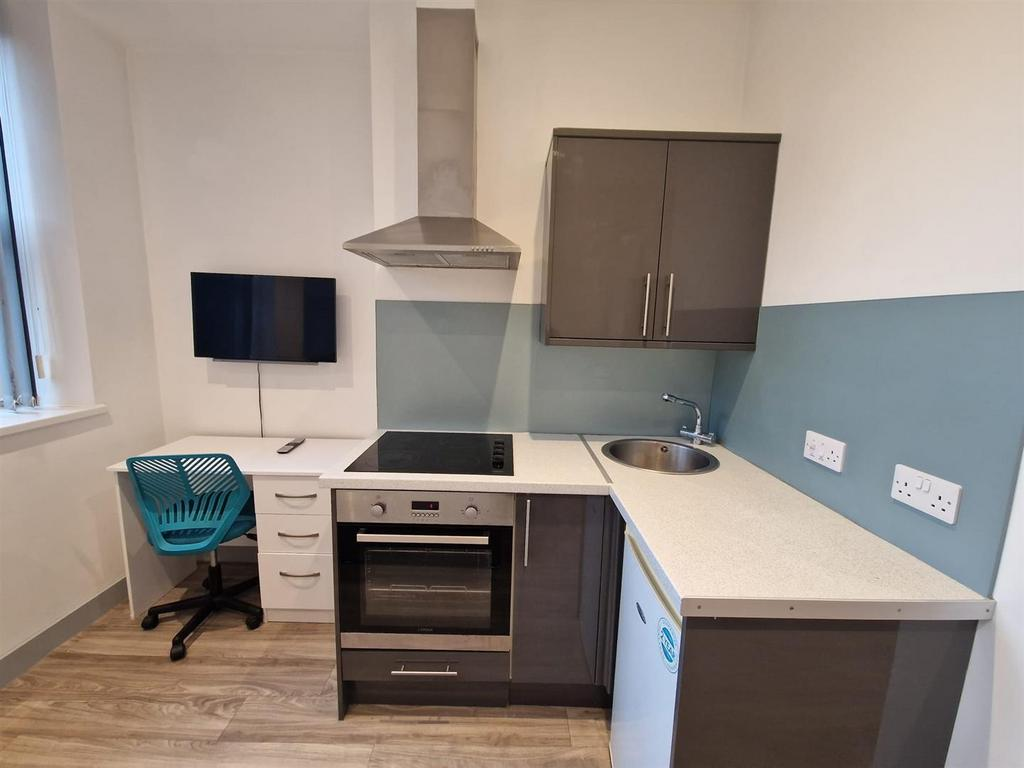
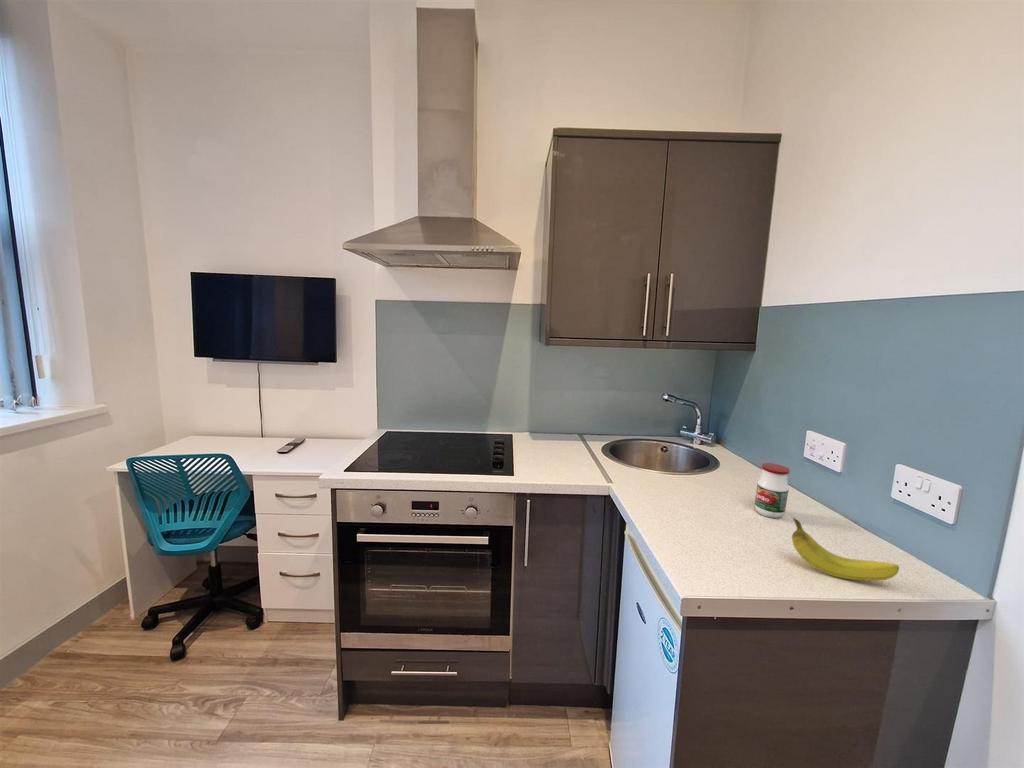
+ fruit (840, 556)
+ jar (772, 490)
